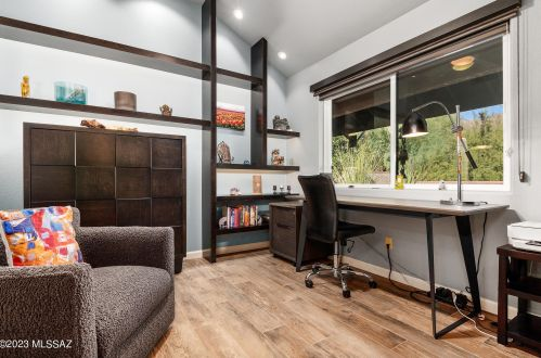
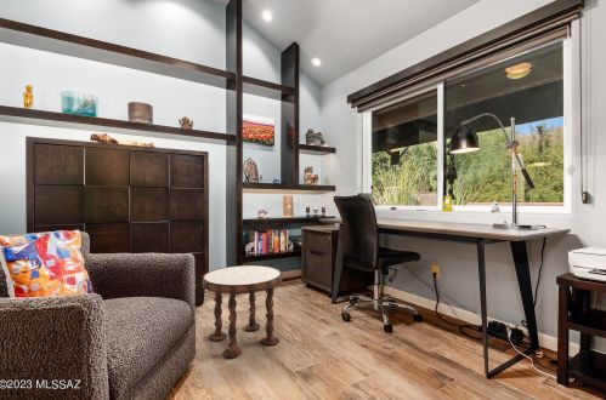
+ side table (249, 308)
